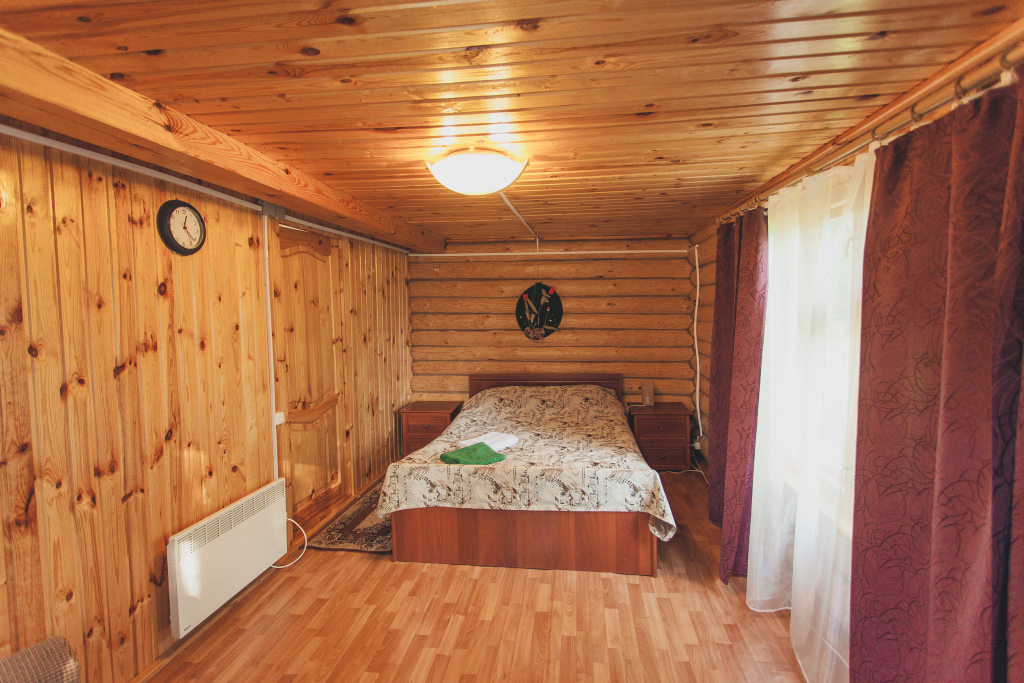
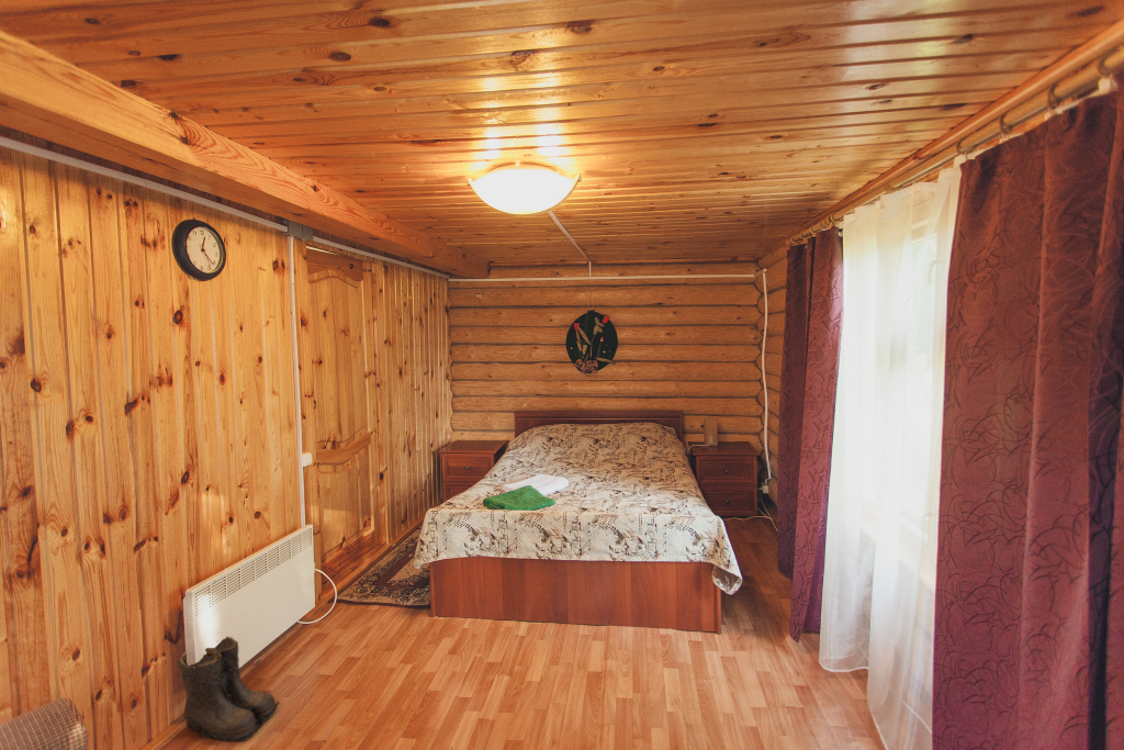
+ boots (227, 685)
